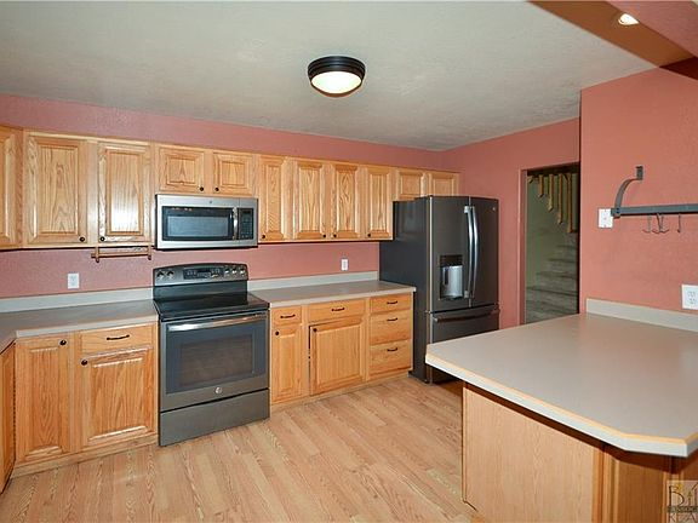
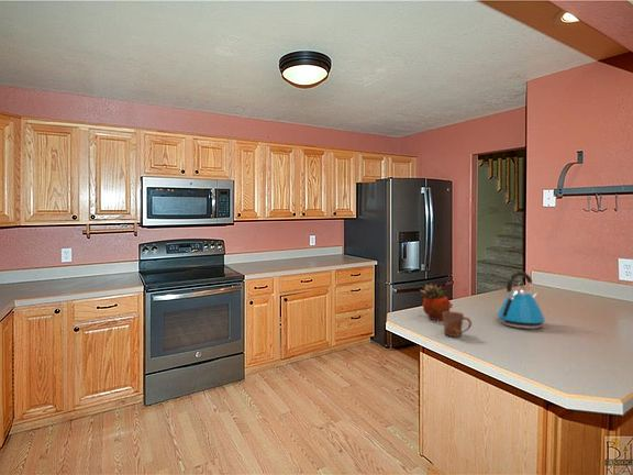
+ kettle (519, 297)
+ mug (456, 324)
+ succulent planter (436, 300)
